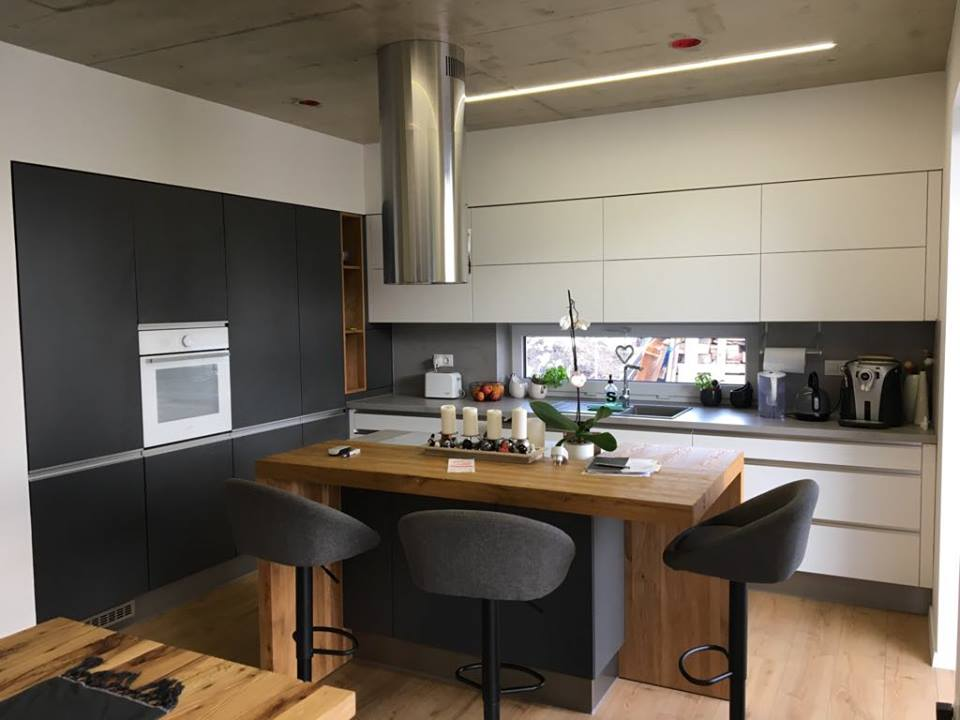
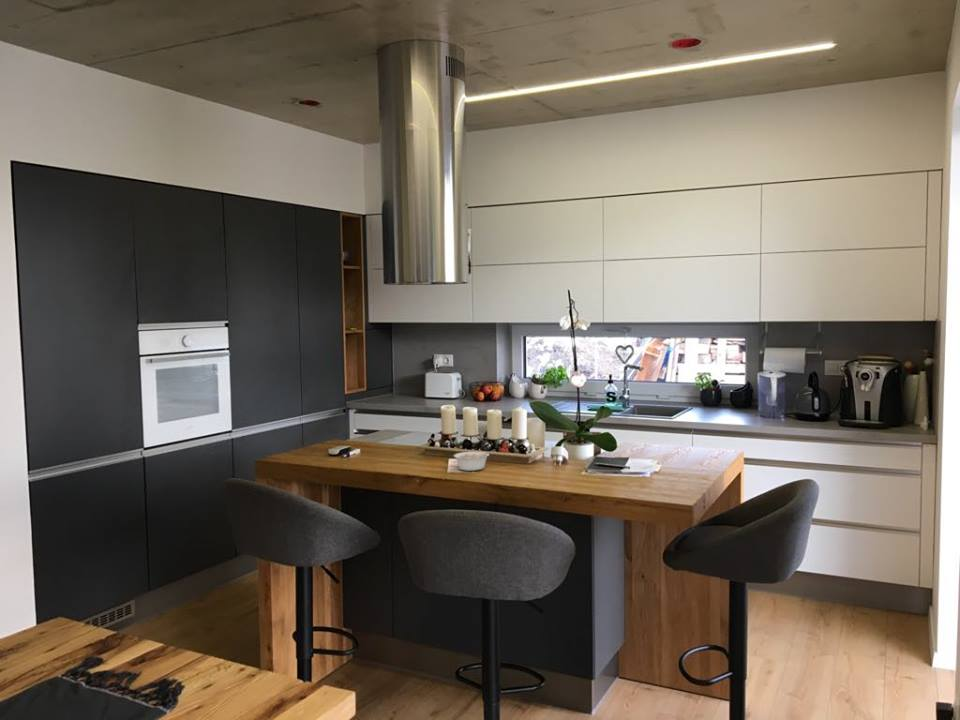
+ legume (472, 459)
